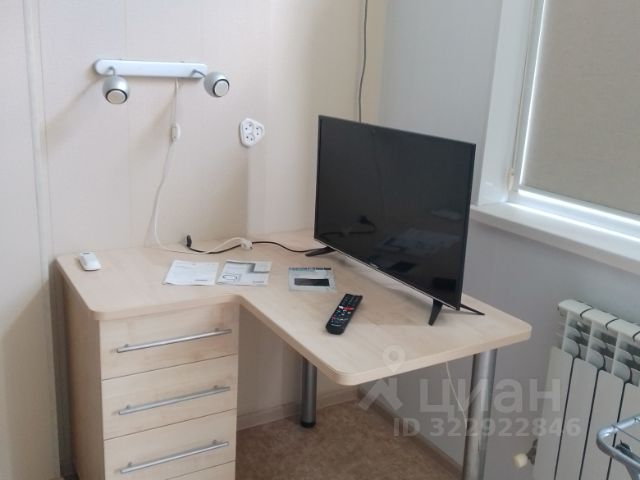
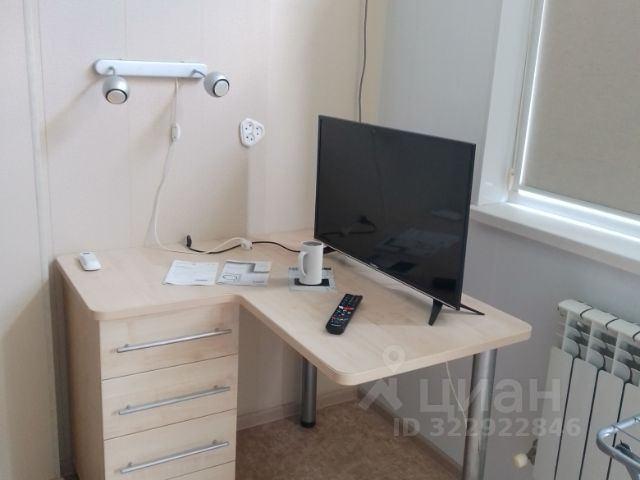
+ mug (308, 263)
